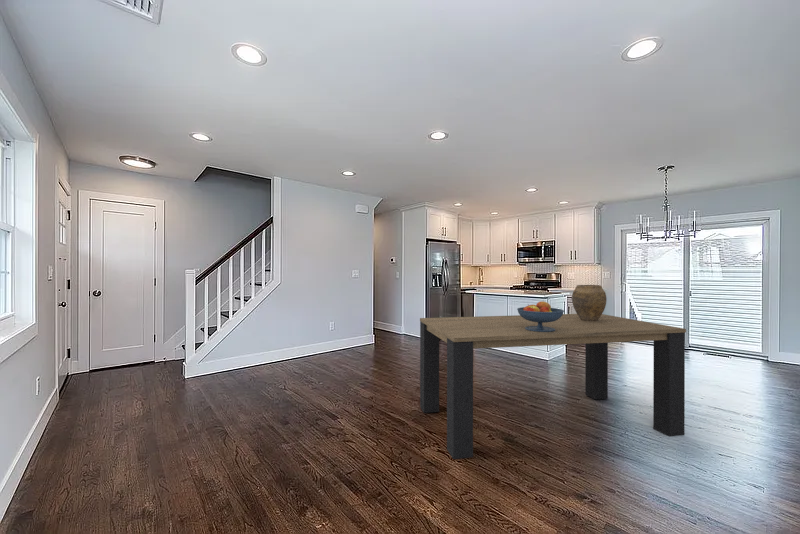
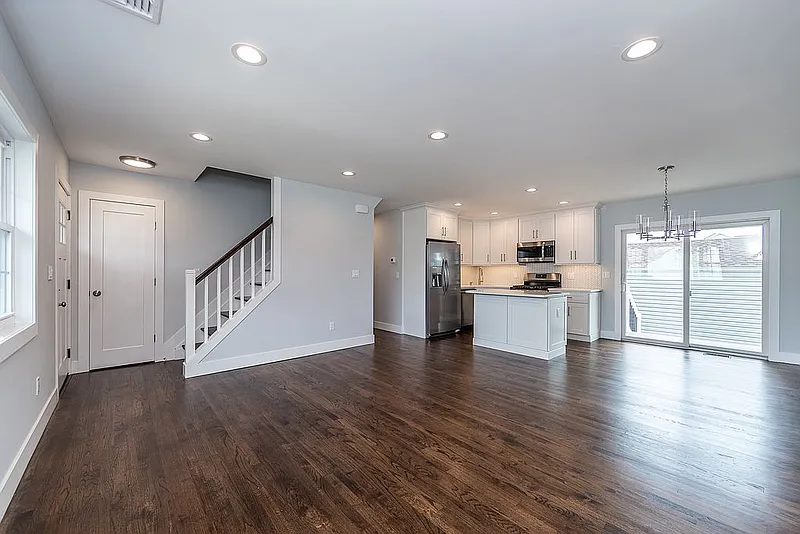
- dining table (540, 345)
- fruit bowl (540, 315)
- vase (588, 302)
